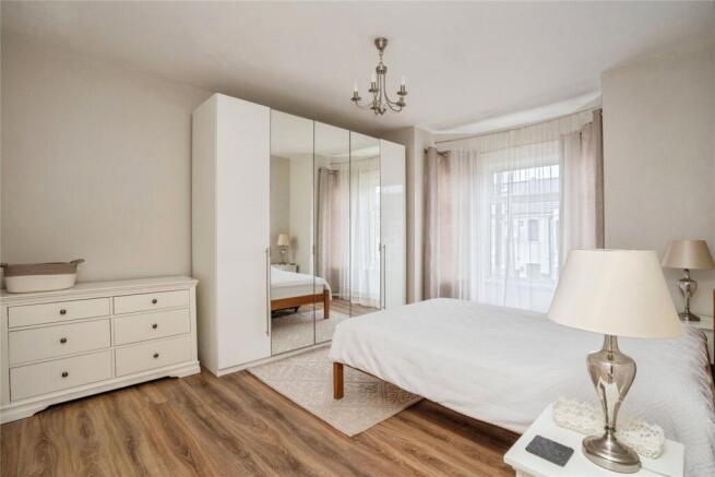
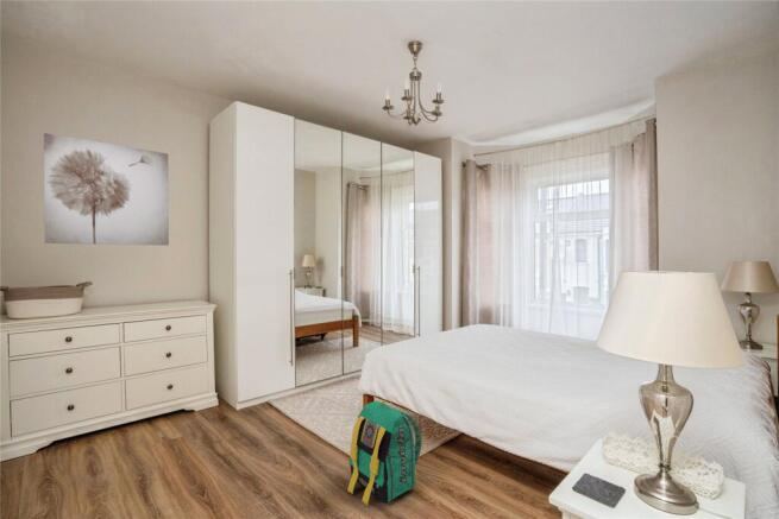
+ backpack (384, 443)
+ wall art (112, 194)
